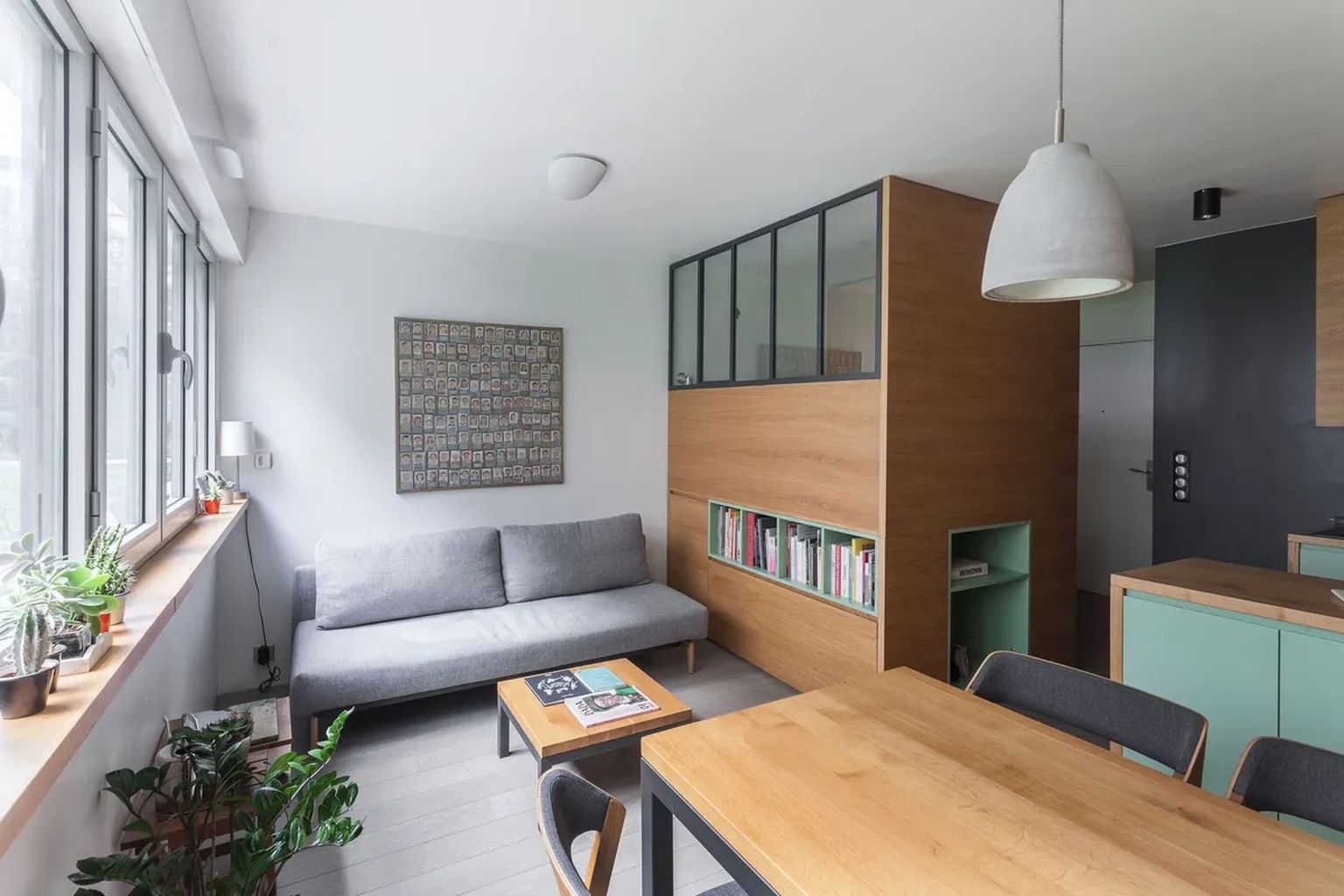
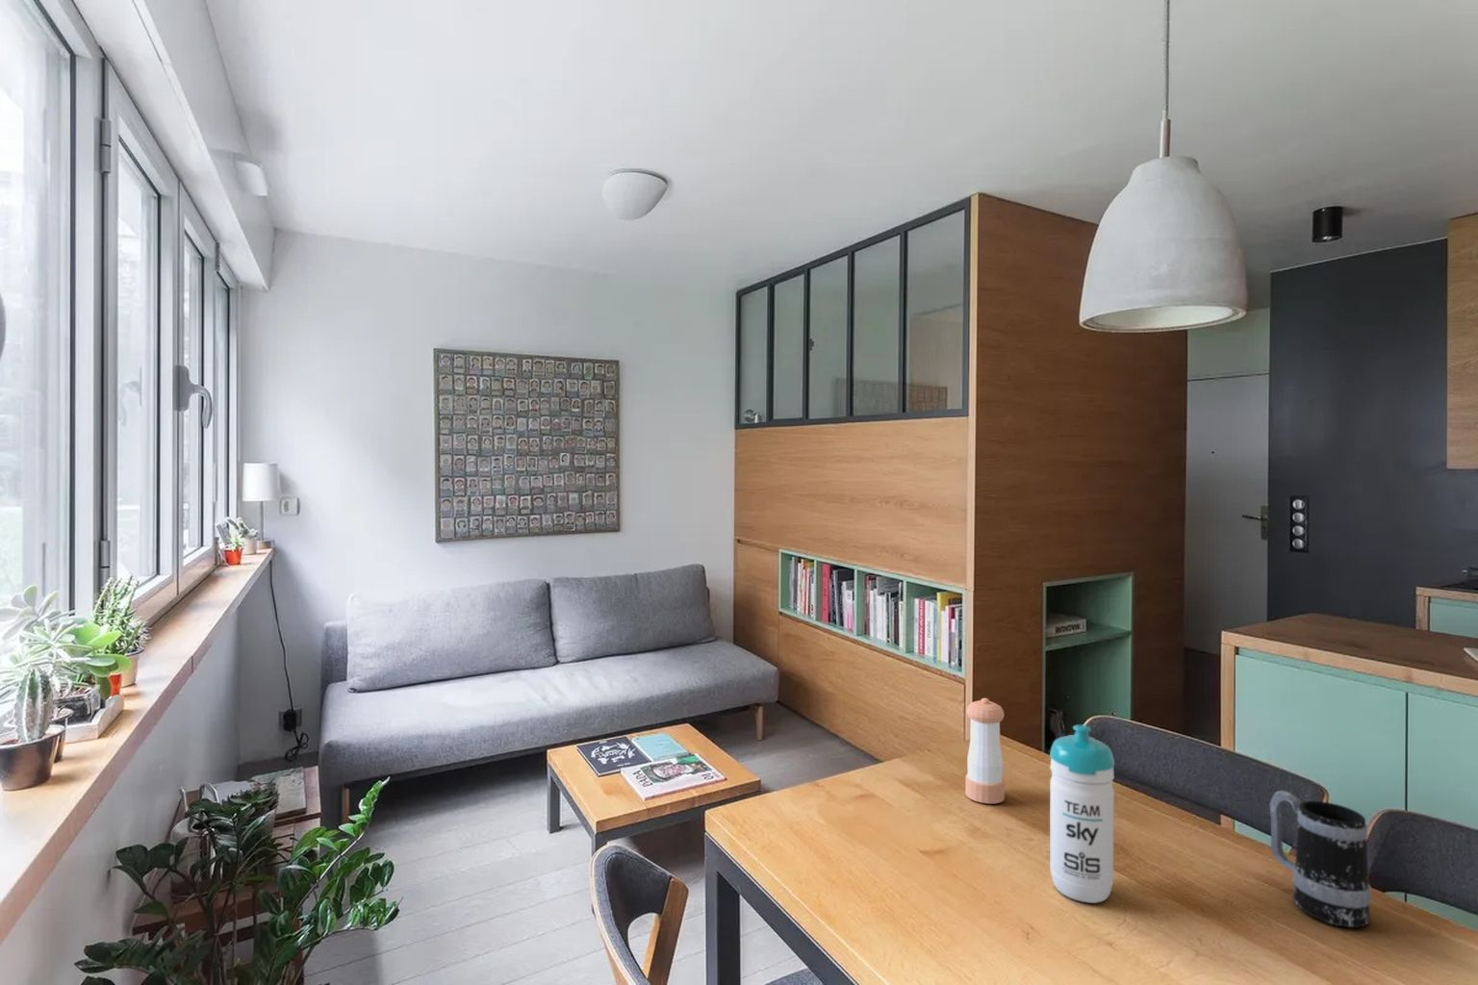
+ mug (1316, 853)
+ pepper shaker (984, 746)
+ water bottle (1081, 807)
